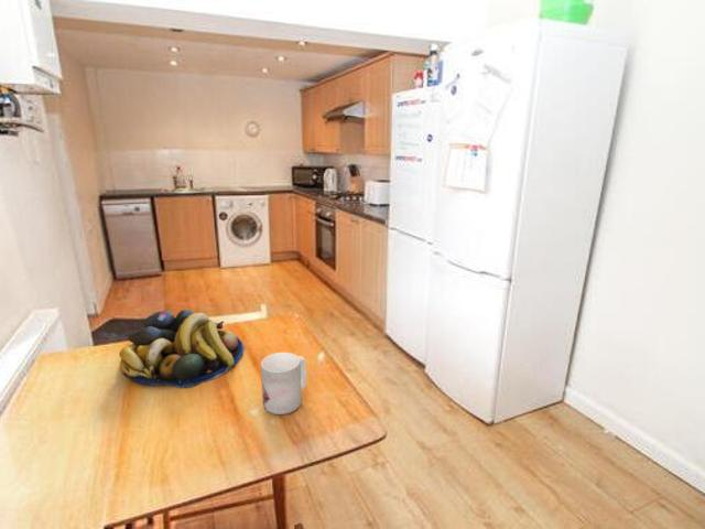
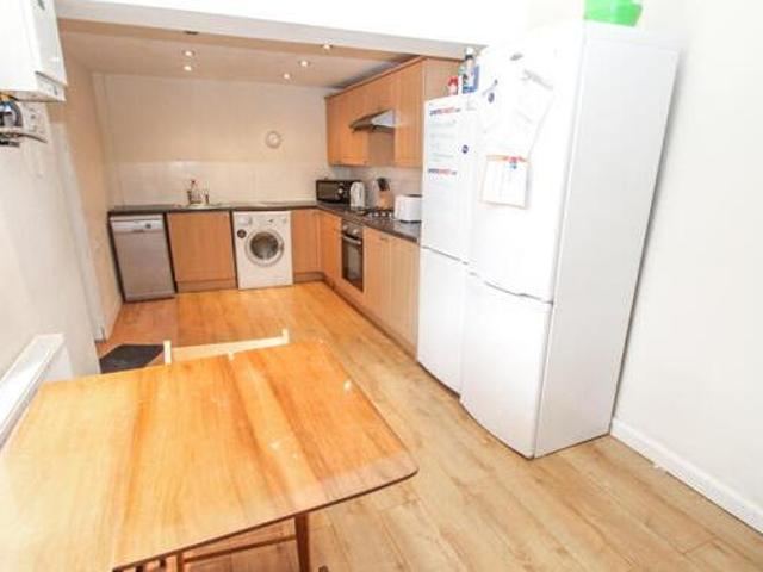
- fruit bowl (184, 336)
- mug (283, 380)
